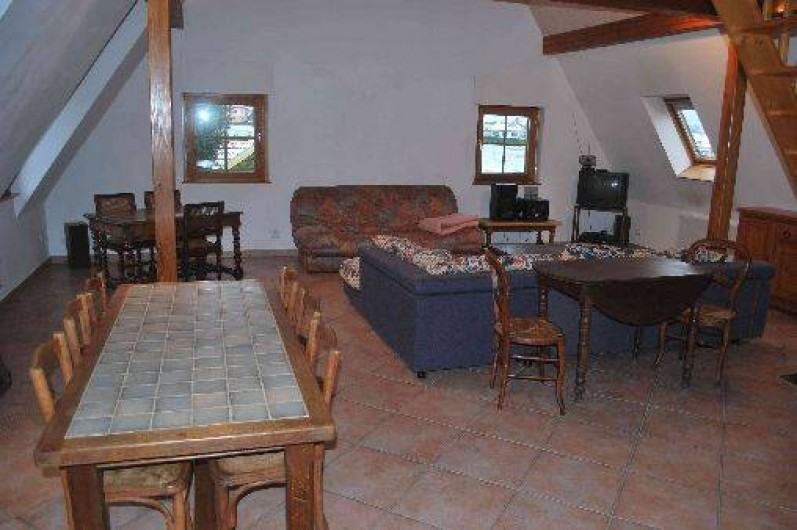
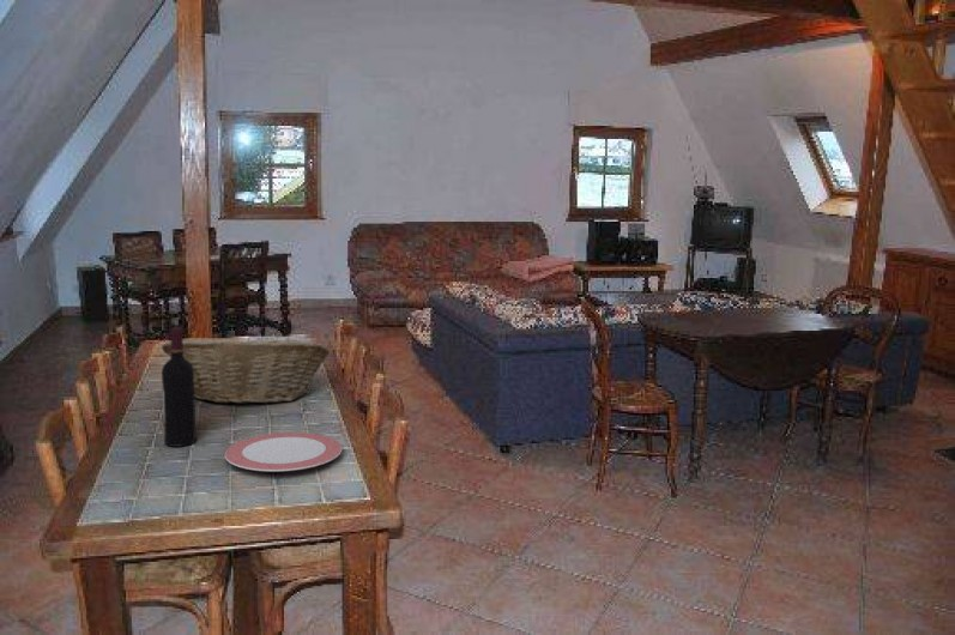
+ wine bottle (177, 385)
+ plate (284, 453)
+ fruit basket (247, 362)
